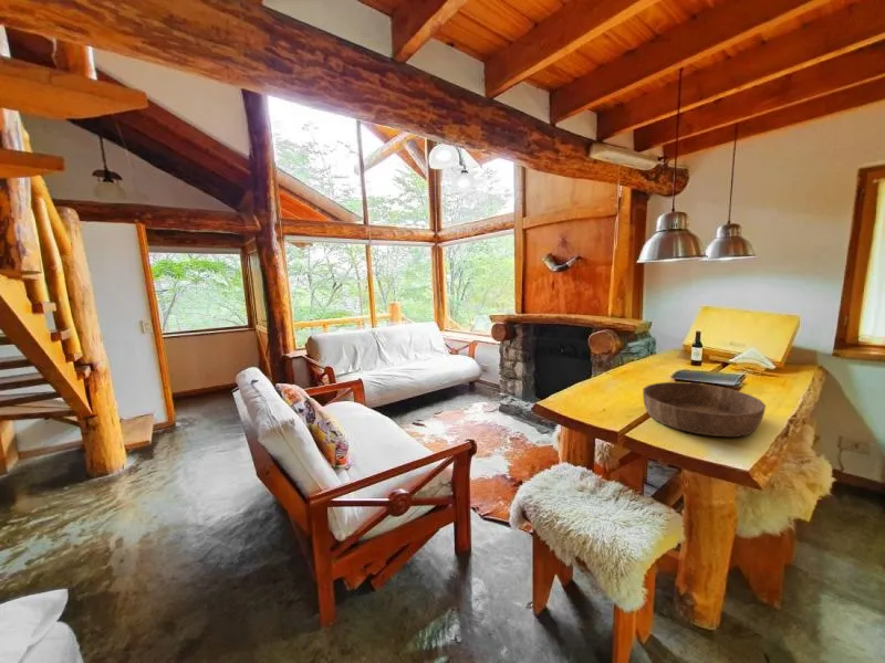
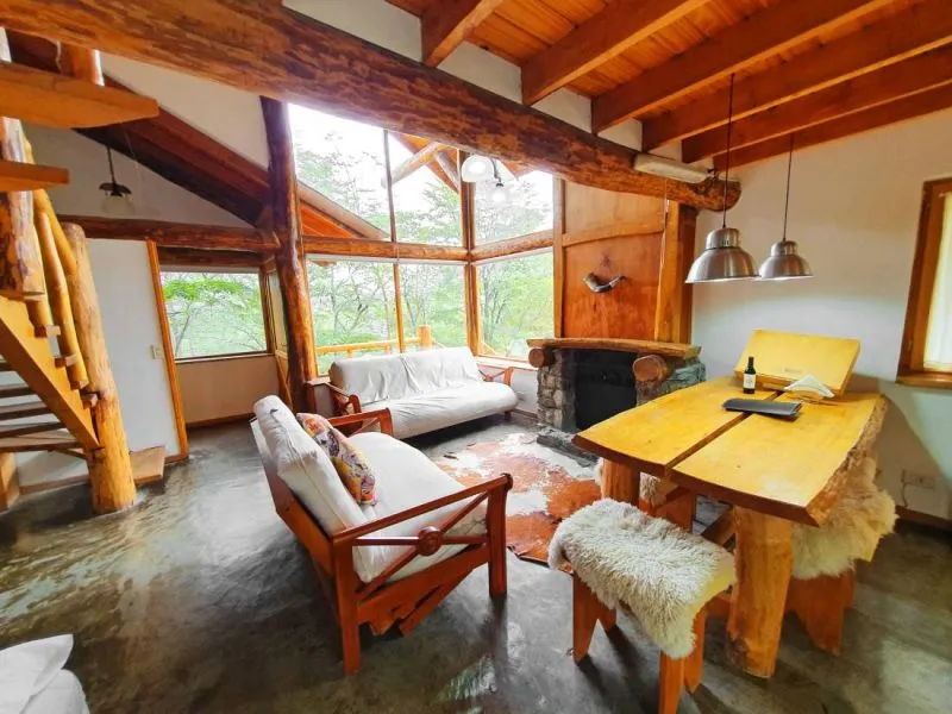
- wooden bowl (698, 407)
